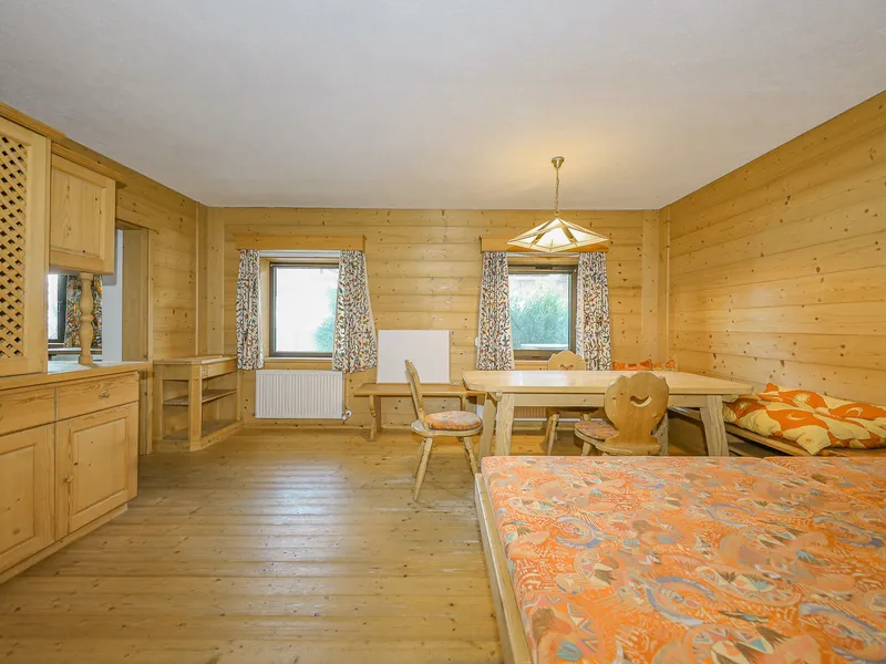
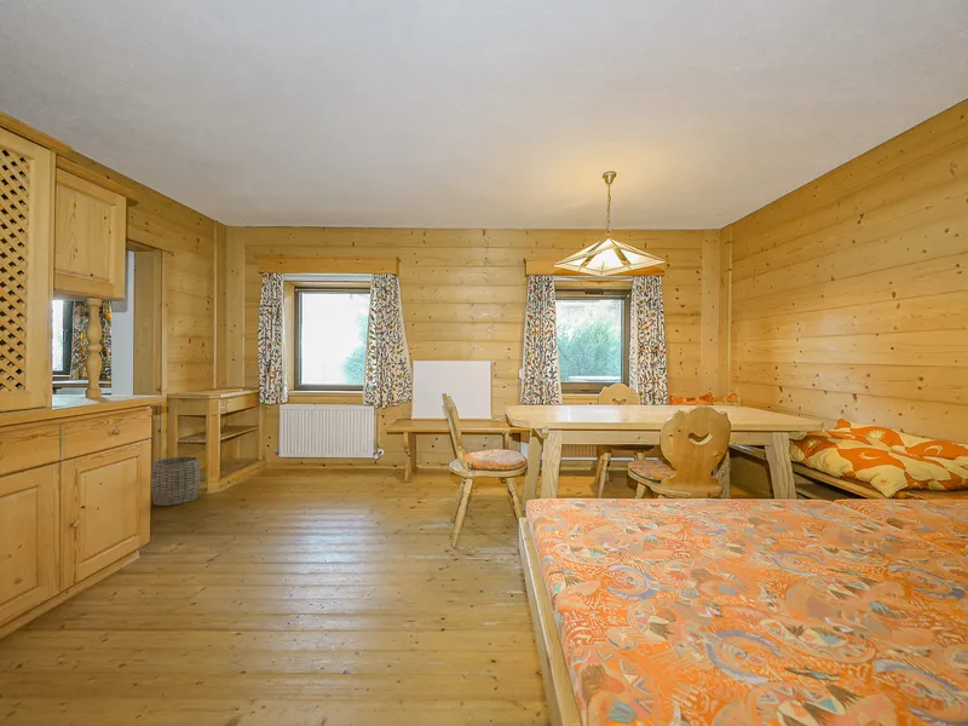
+ woven basket (175, 479)
